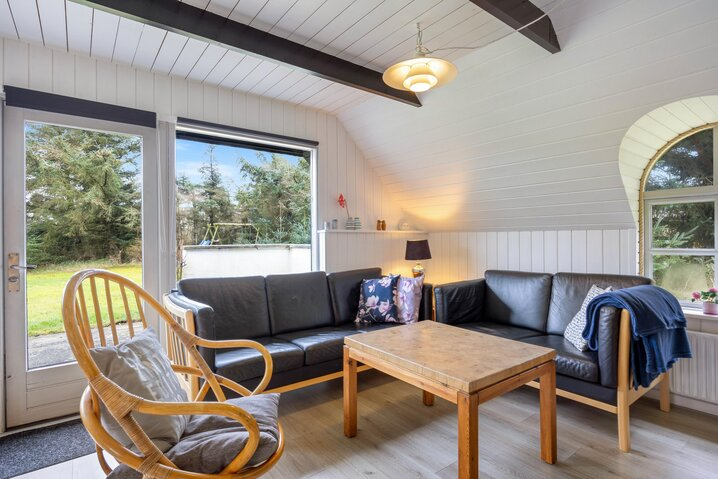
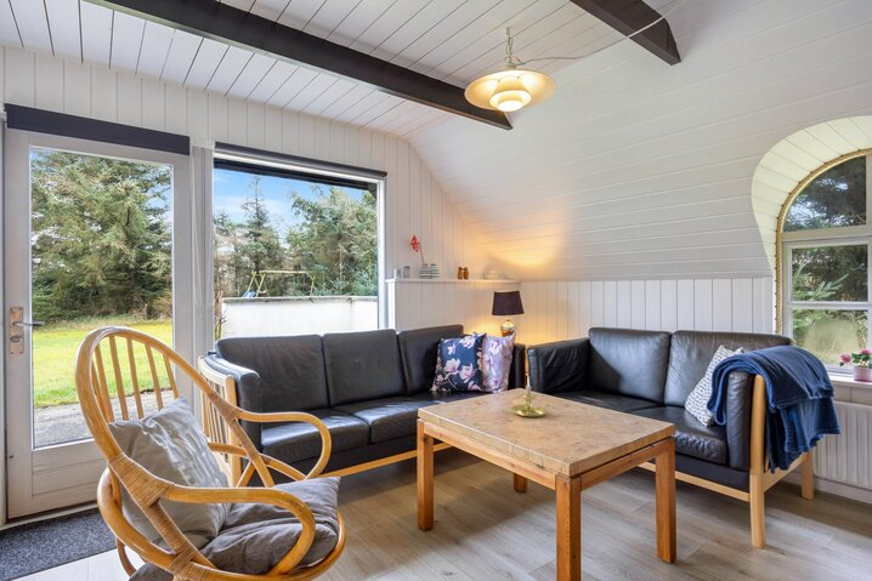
+ candle holder (531, 394)
